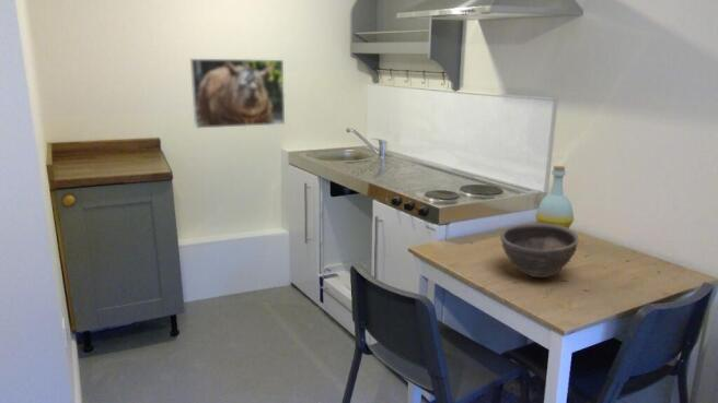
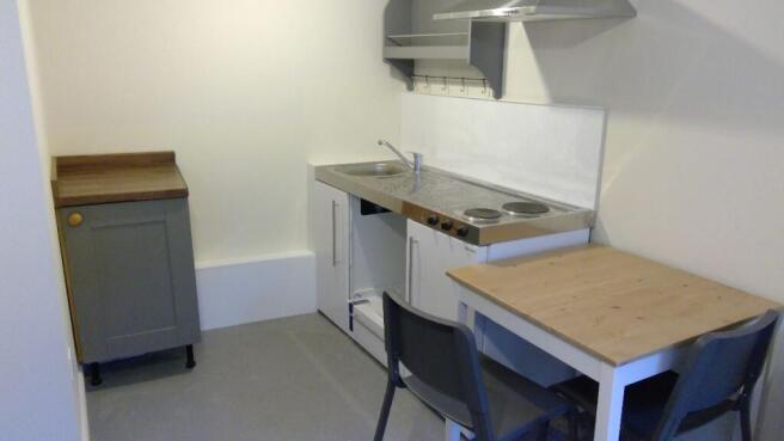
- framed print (240, 93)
- bowl (537, 253)
- bottle (555, 204)
